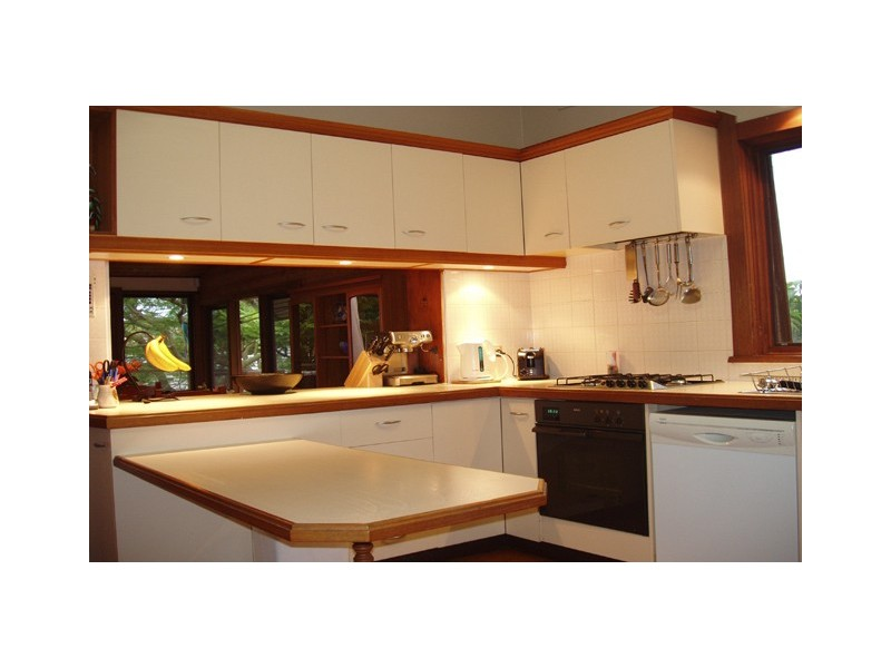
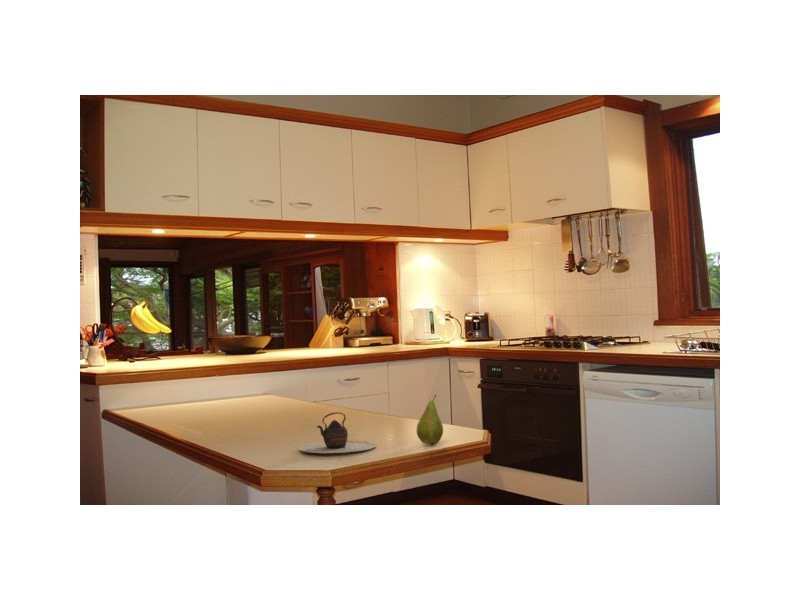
+ fruit (429, 419)
+ teapot (336, 429)
